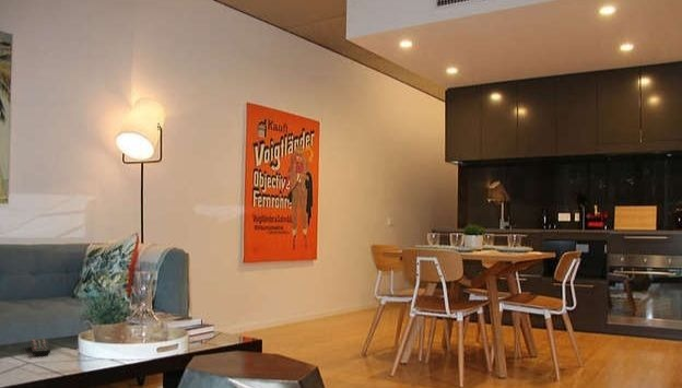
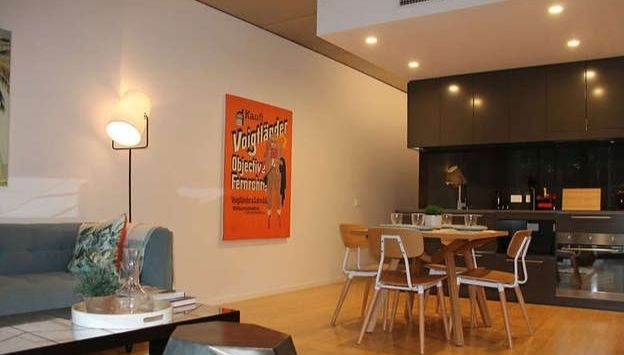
- remote control (39, 346)
